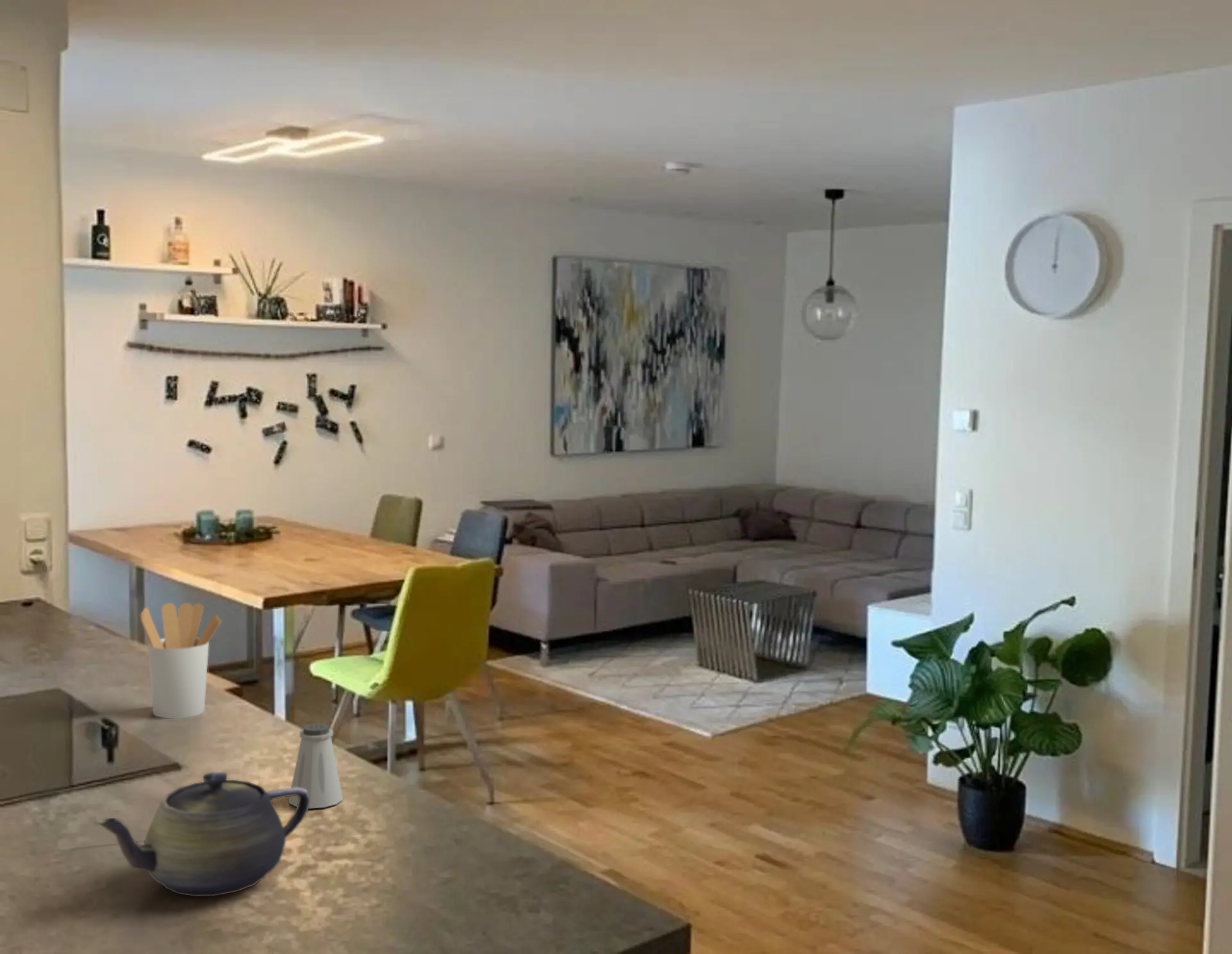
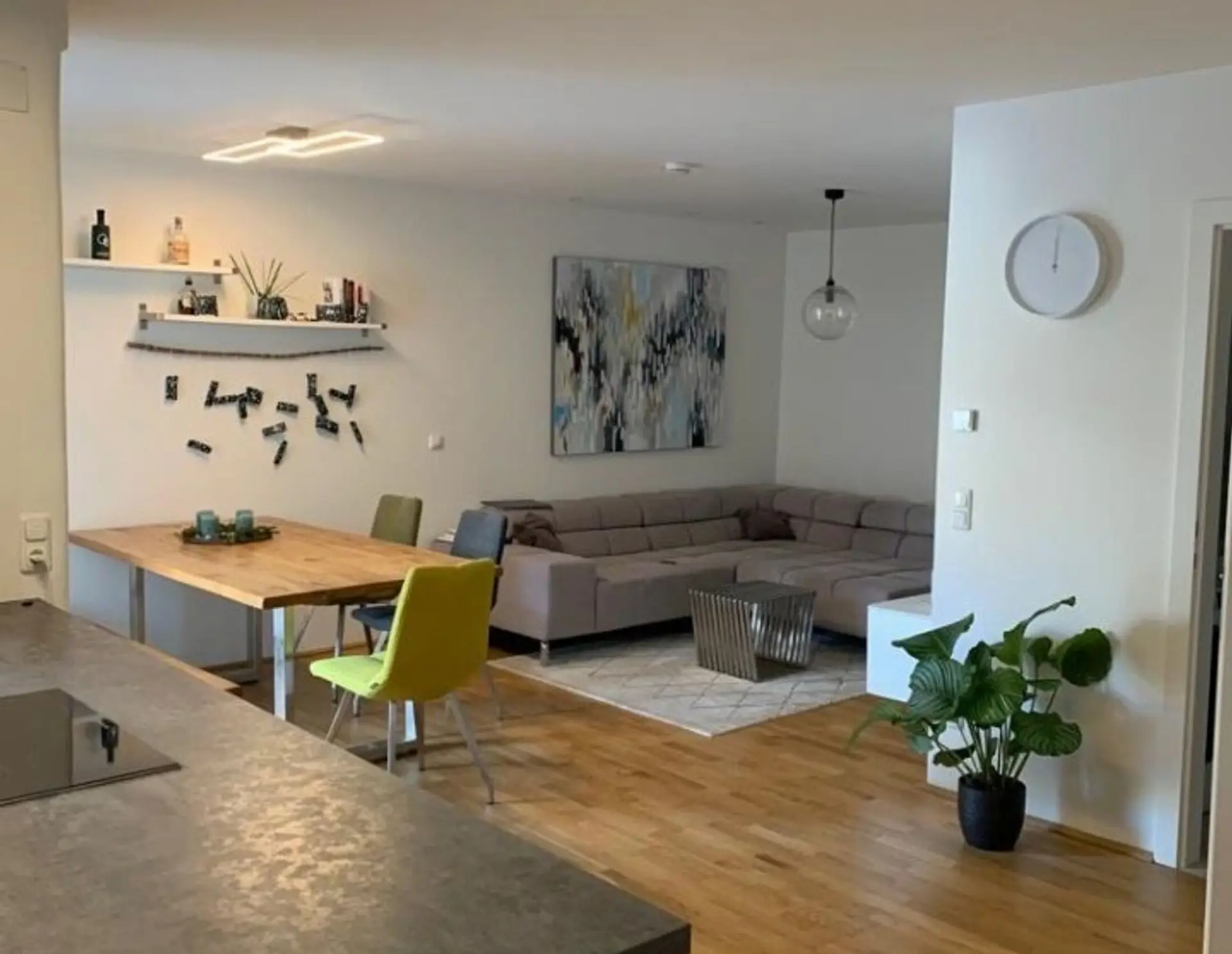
- utensil holder (180, 657)
- saltshaker (316, 763)
- teapot (208, 828)
